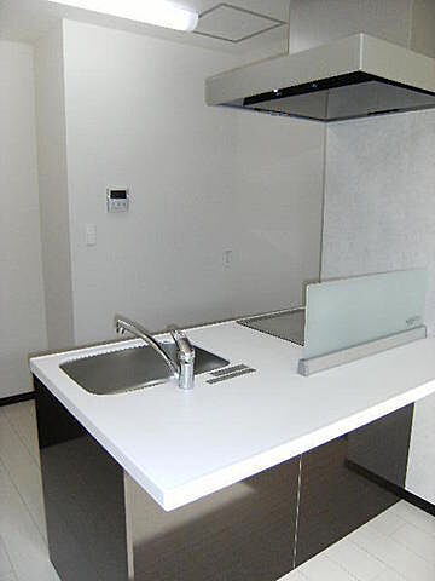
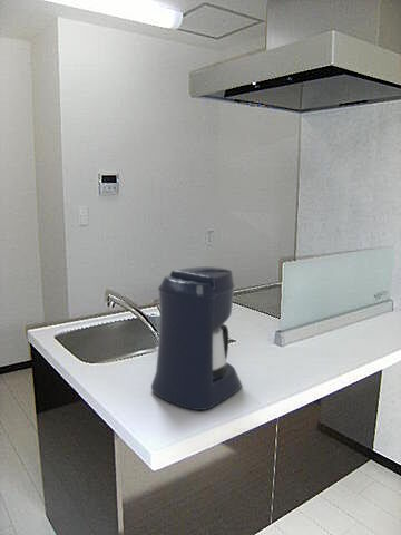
+ coffee maker (197, 331)
